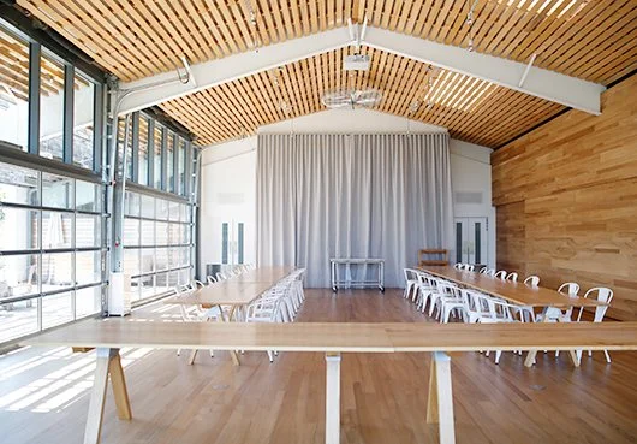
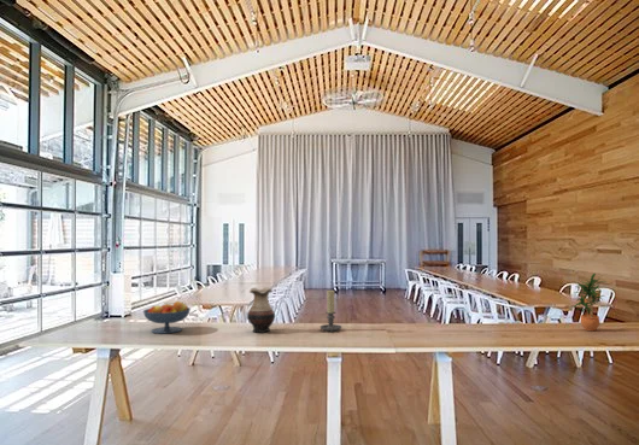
+ candle holder (330, 310)
+ potted plant (590, 301)
+ fruit bowl (166, 316)
+ vase (260, 309)
